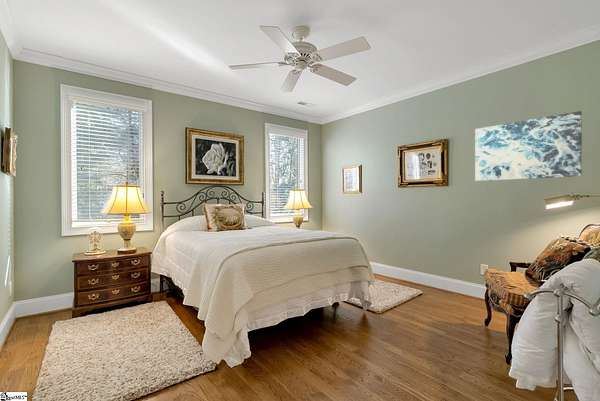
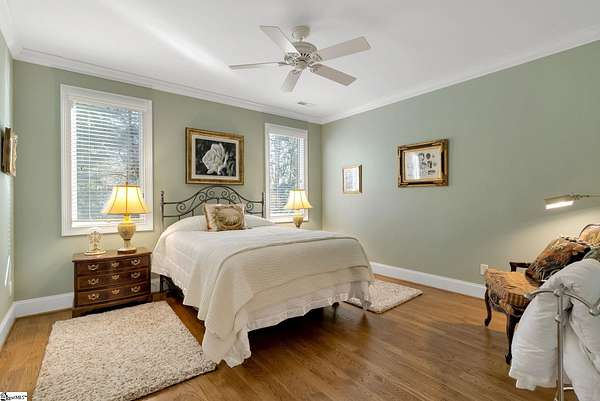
- wall art (522, 150)
